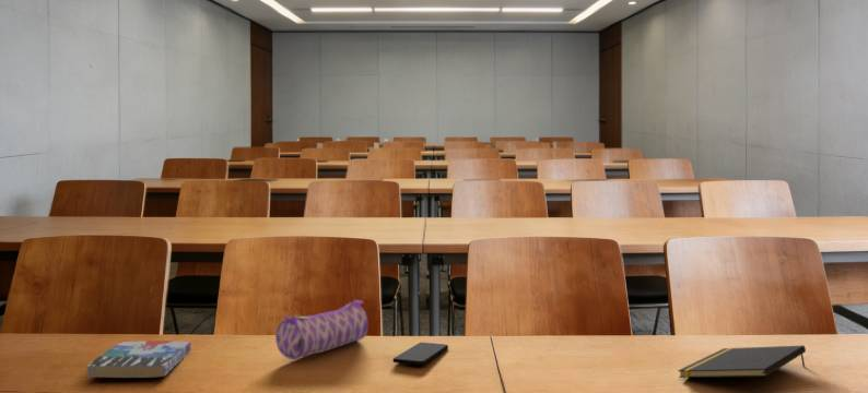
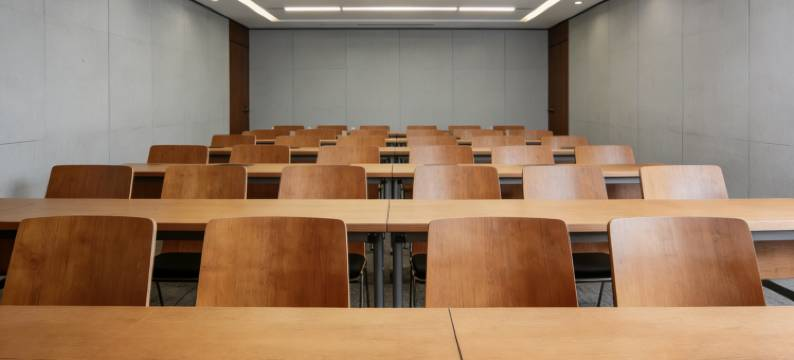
- book (142, 357)
- pencil case (322, 329)
- notepad (742, 360)
- smartphone (421, 353)
